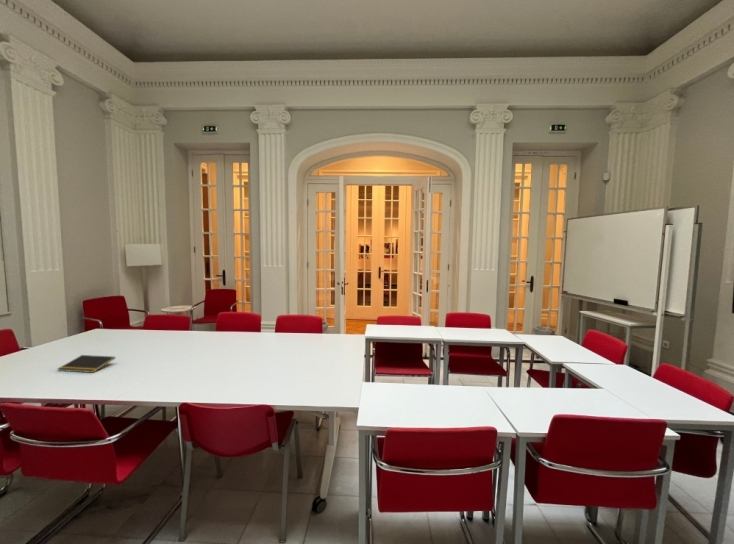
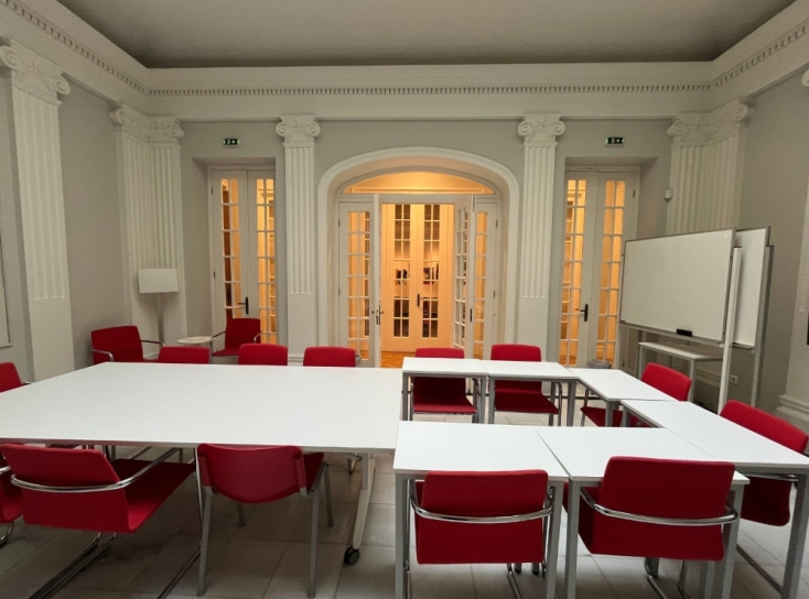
- notepad (87, 363)
